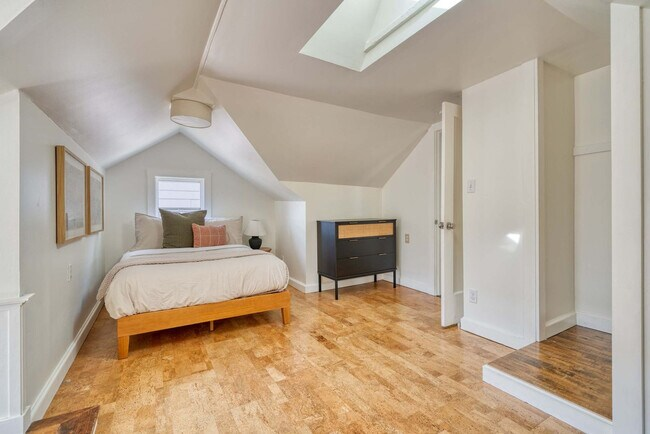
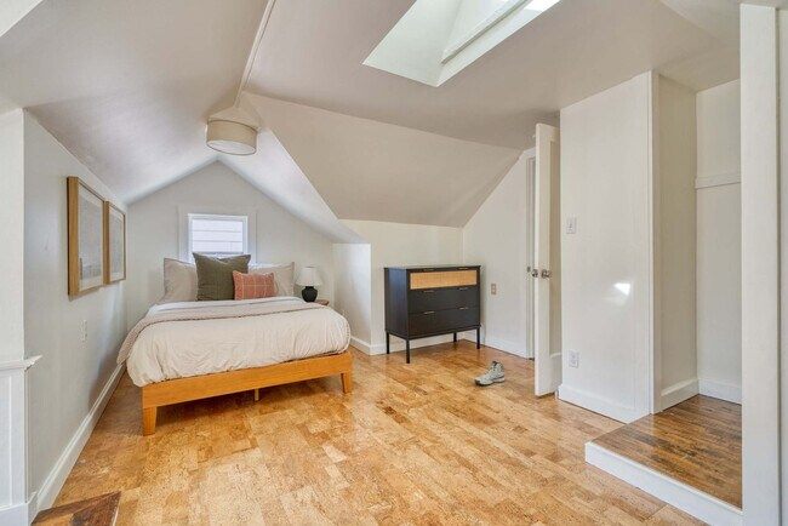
+ sneaker (489, 371)
